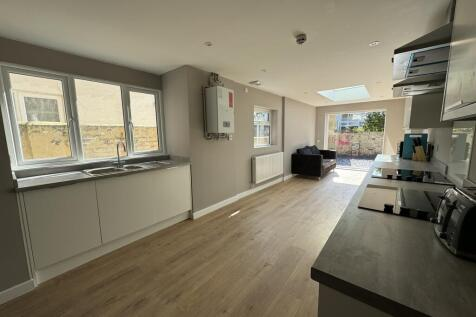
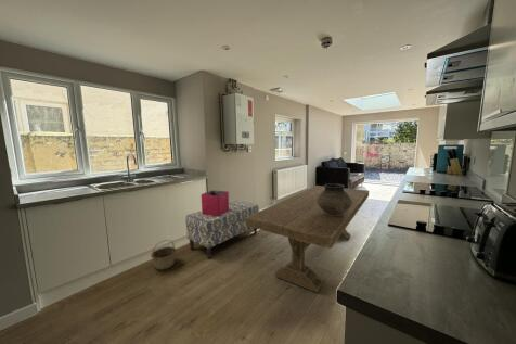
+ storage bin (215, 202)
+ ceramic pot (334, 199)
+ dining table (319, 227)
+ bench (225, 225)
+ basket (164, 253)
